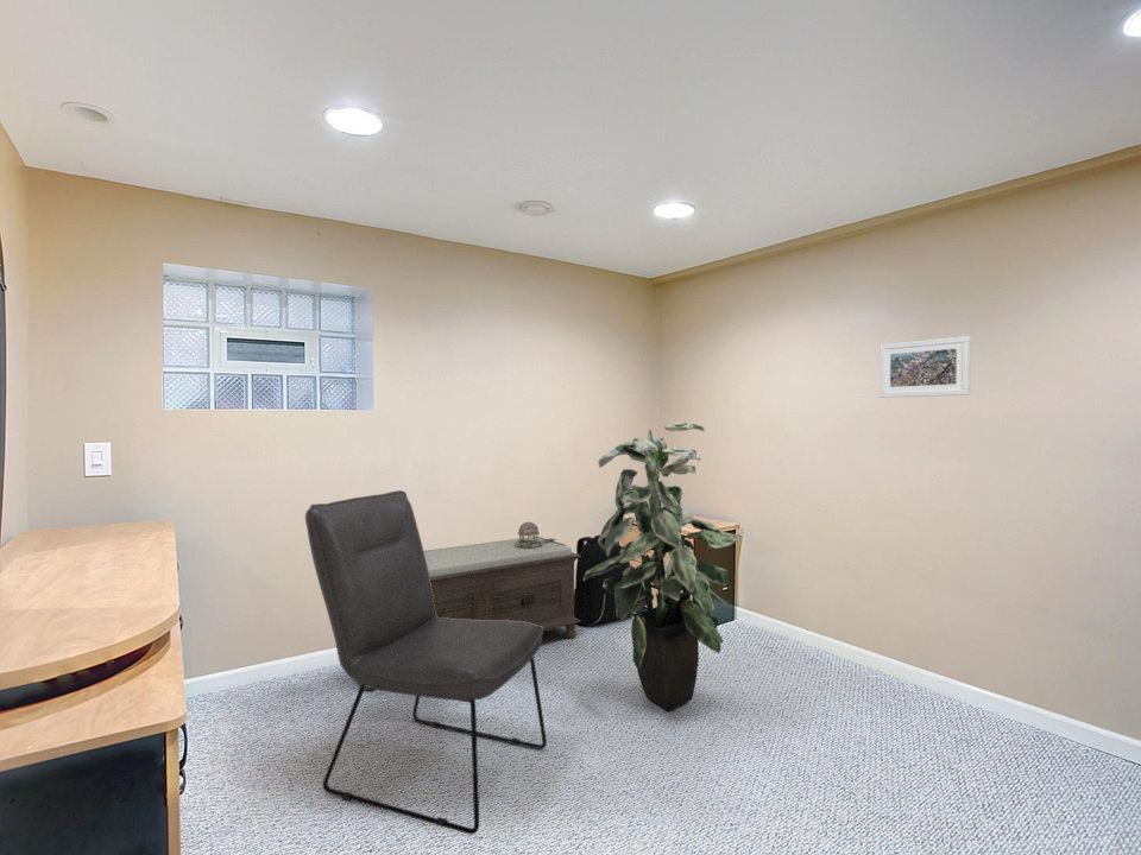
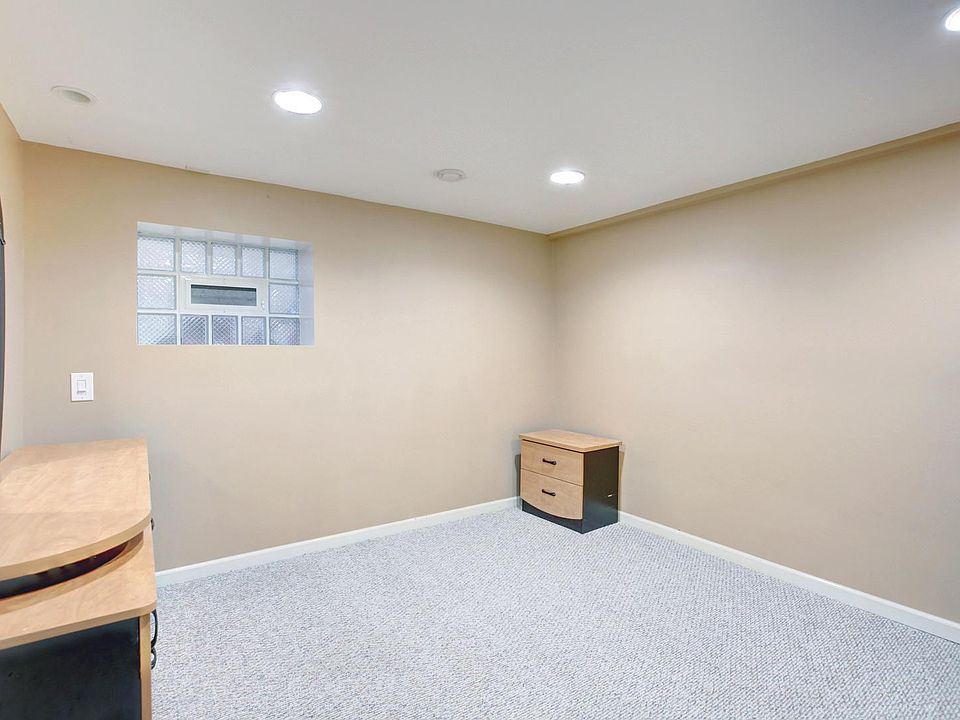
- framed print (922, 368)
- lantern (536, 532)
- bench (466, 601)
- backpack (598, 576)
- indoor plant (667, 566)
- chair (428, 634)
